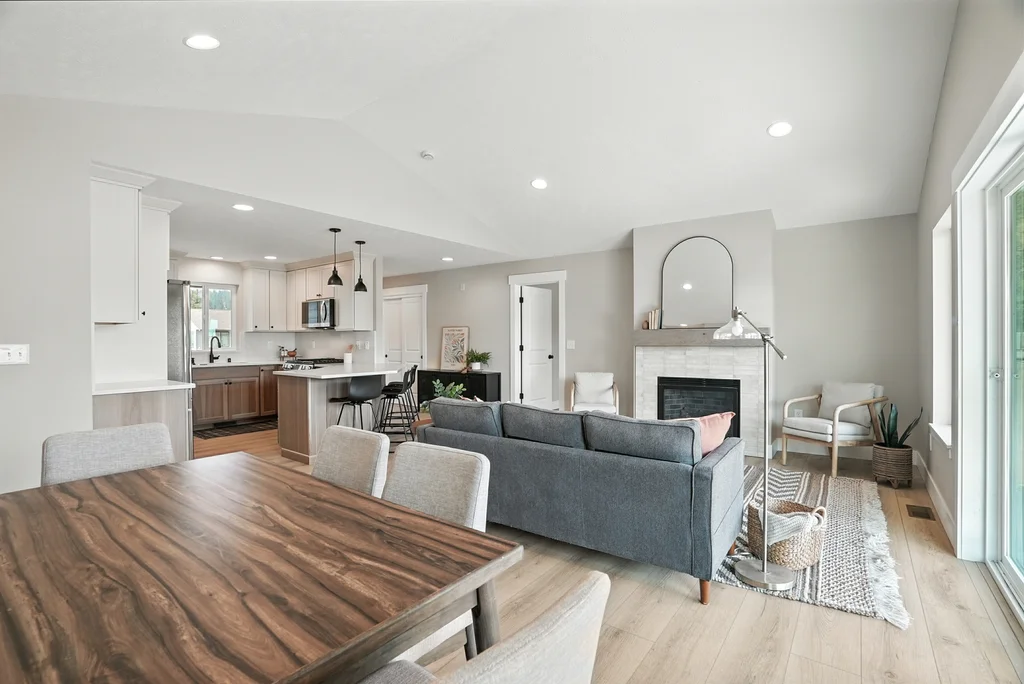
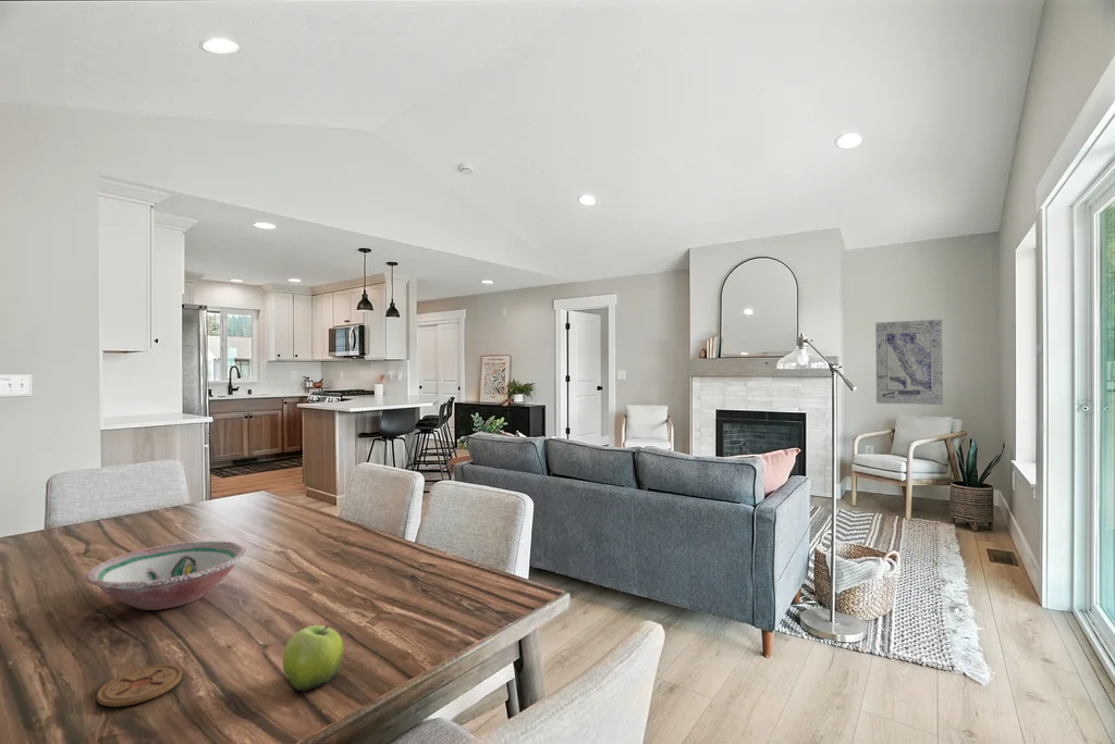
+ fruit (314, 654)
+ wall art (908, 362)
+ bowl (171, 579)
+ coaster (140, 684)
